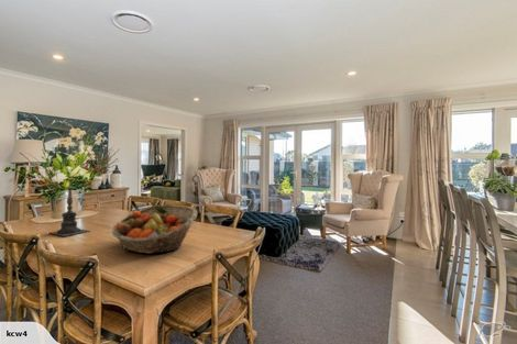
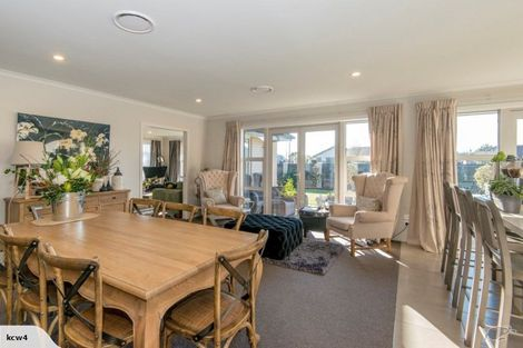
- candle holder (70, 206)
- fruit basket (155, 226)
